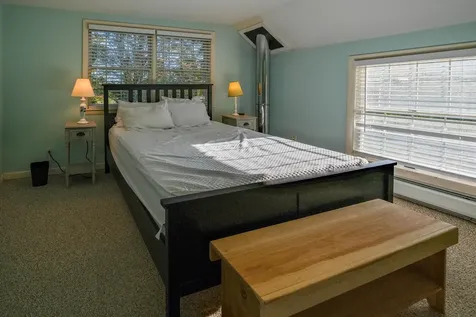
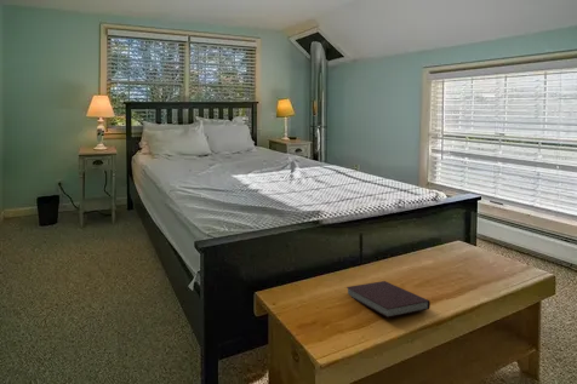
+ notebook (385, 297)
